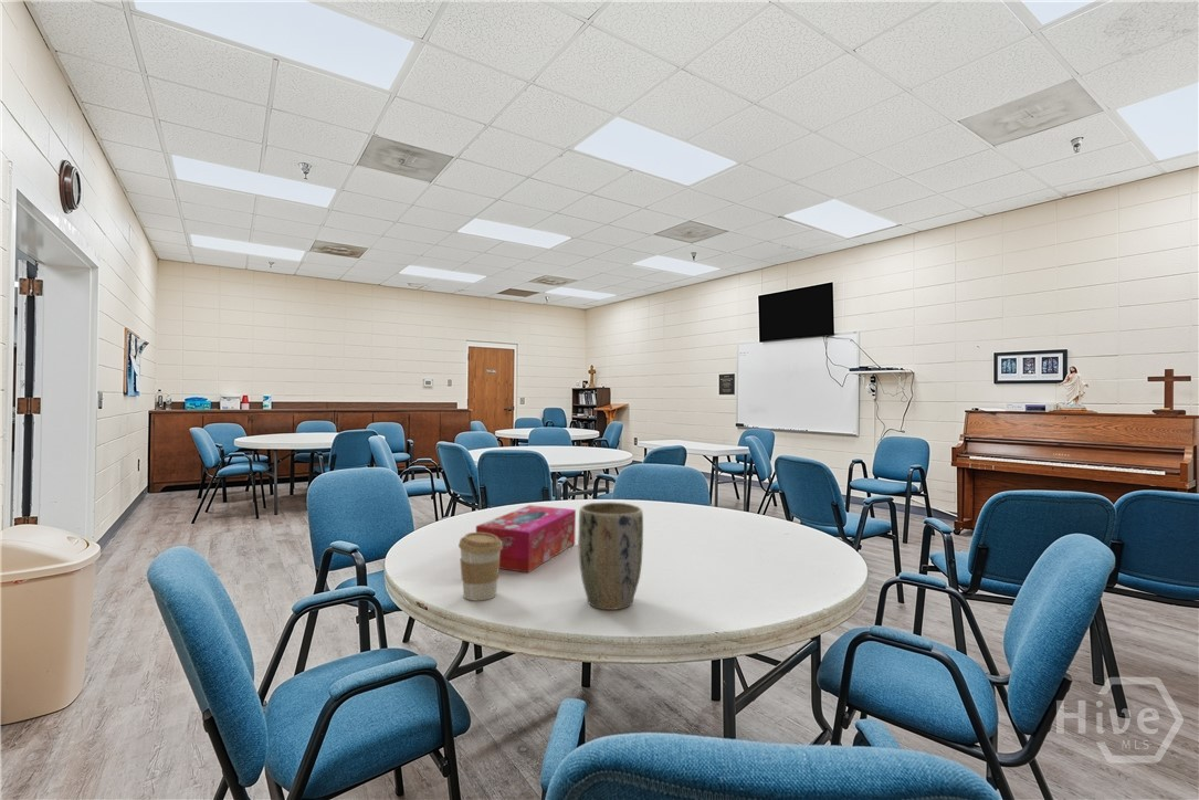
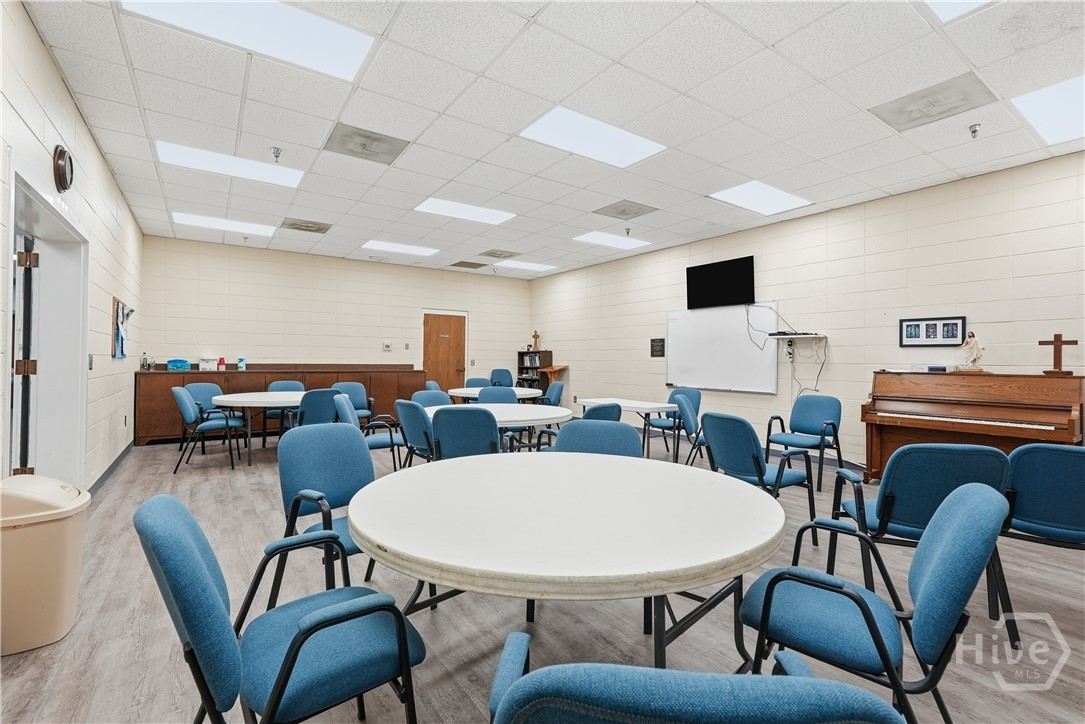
- tissue box (528, 535)
- coffee cup (480, 565)
- plant pot (610, 555)
